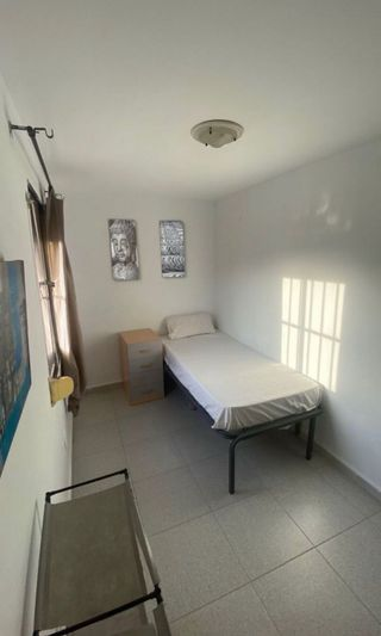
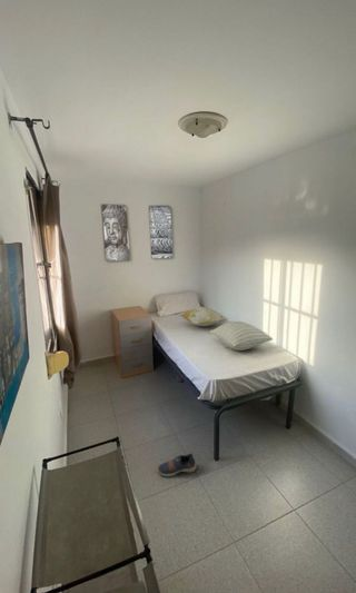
+ decorative pillow (202, 316)
+ pillow (239, 335)
+ shoe (177, 463)
